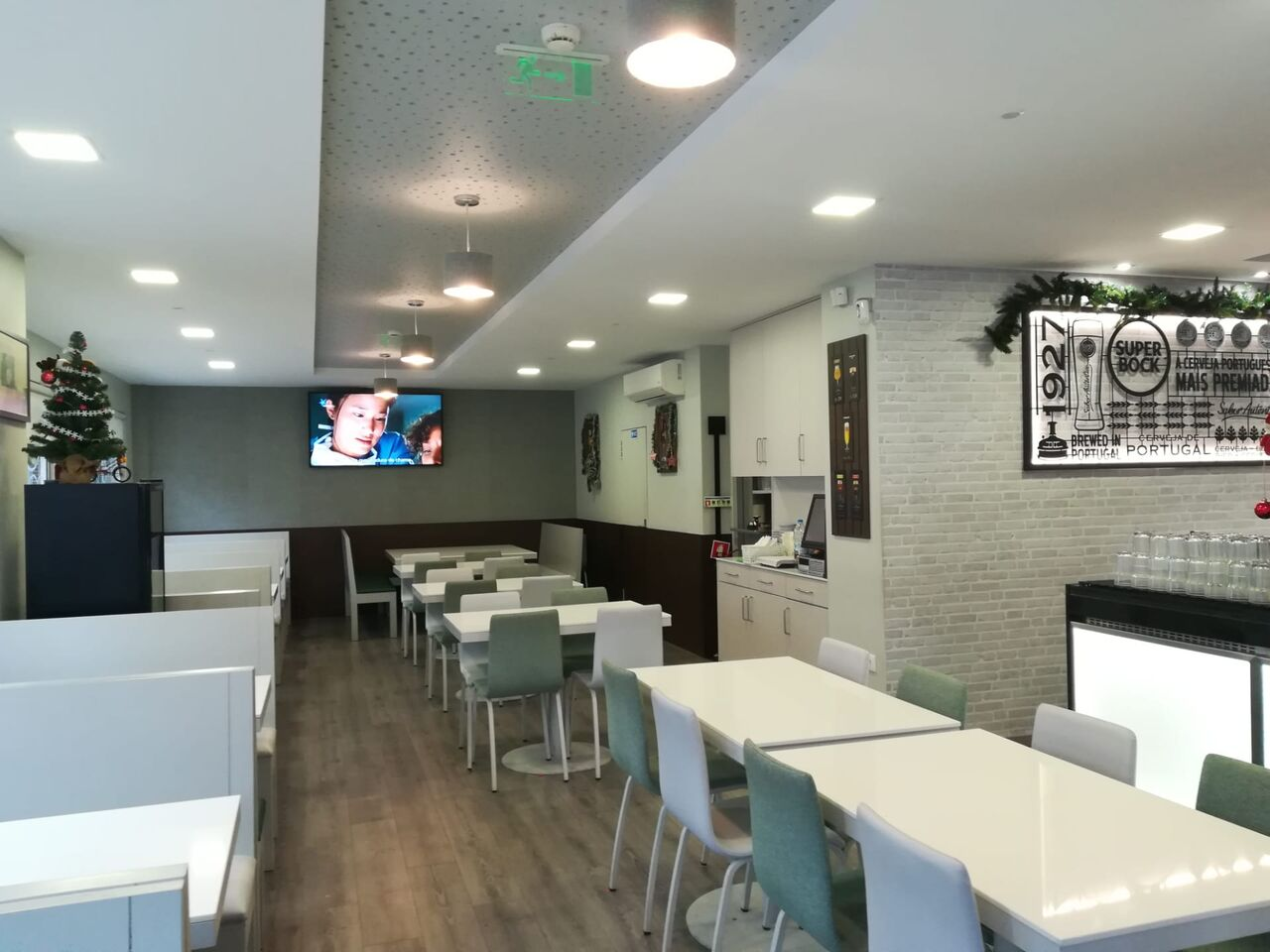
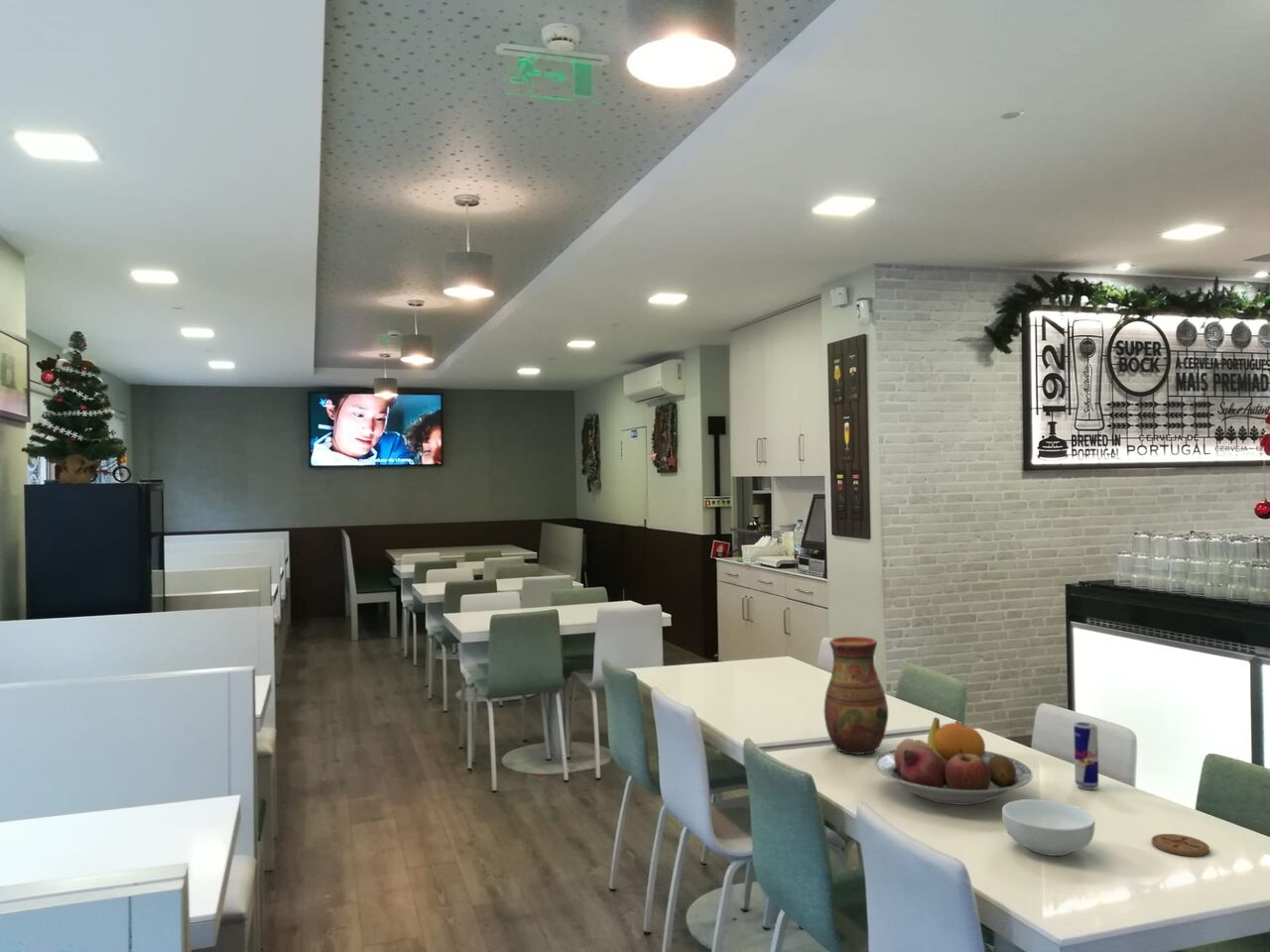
+ fruit bowl (951, 761)
+ coaster (1180, 844)
+ beverage can (1085, 755)
+ cereal bowl (1048, 830)
+ vase (855, 694)
